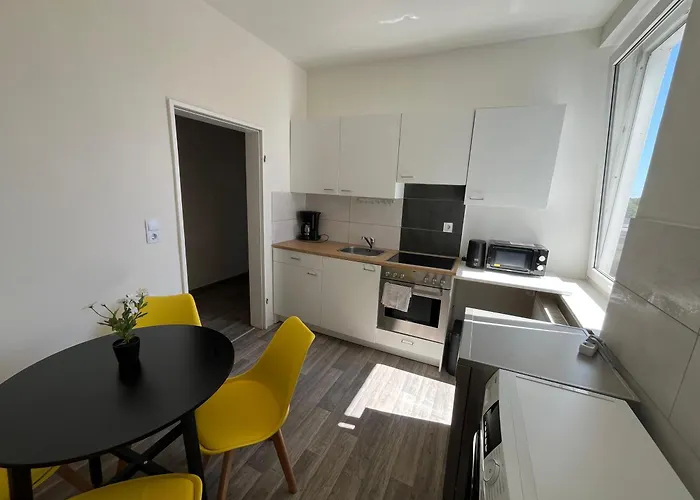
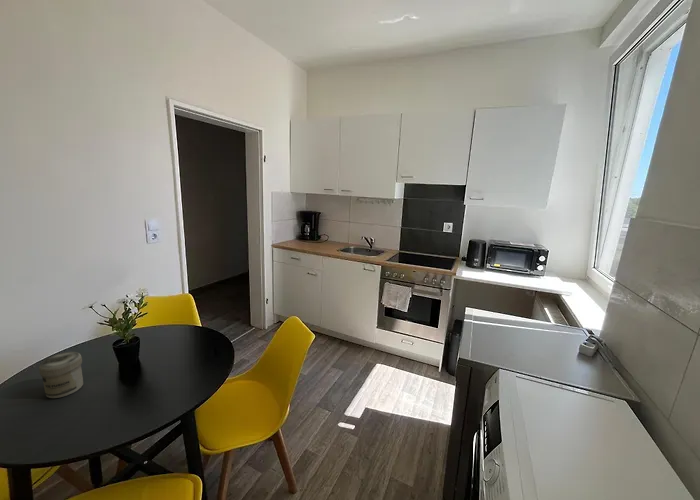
+ jar (62, 374)
